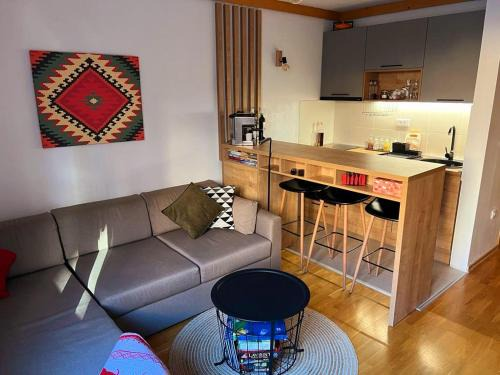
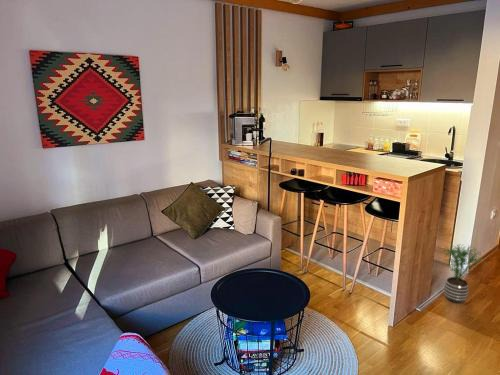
+ potted plant (458, 273)
